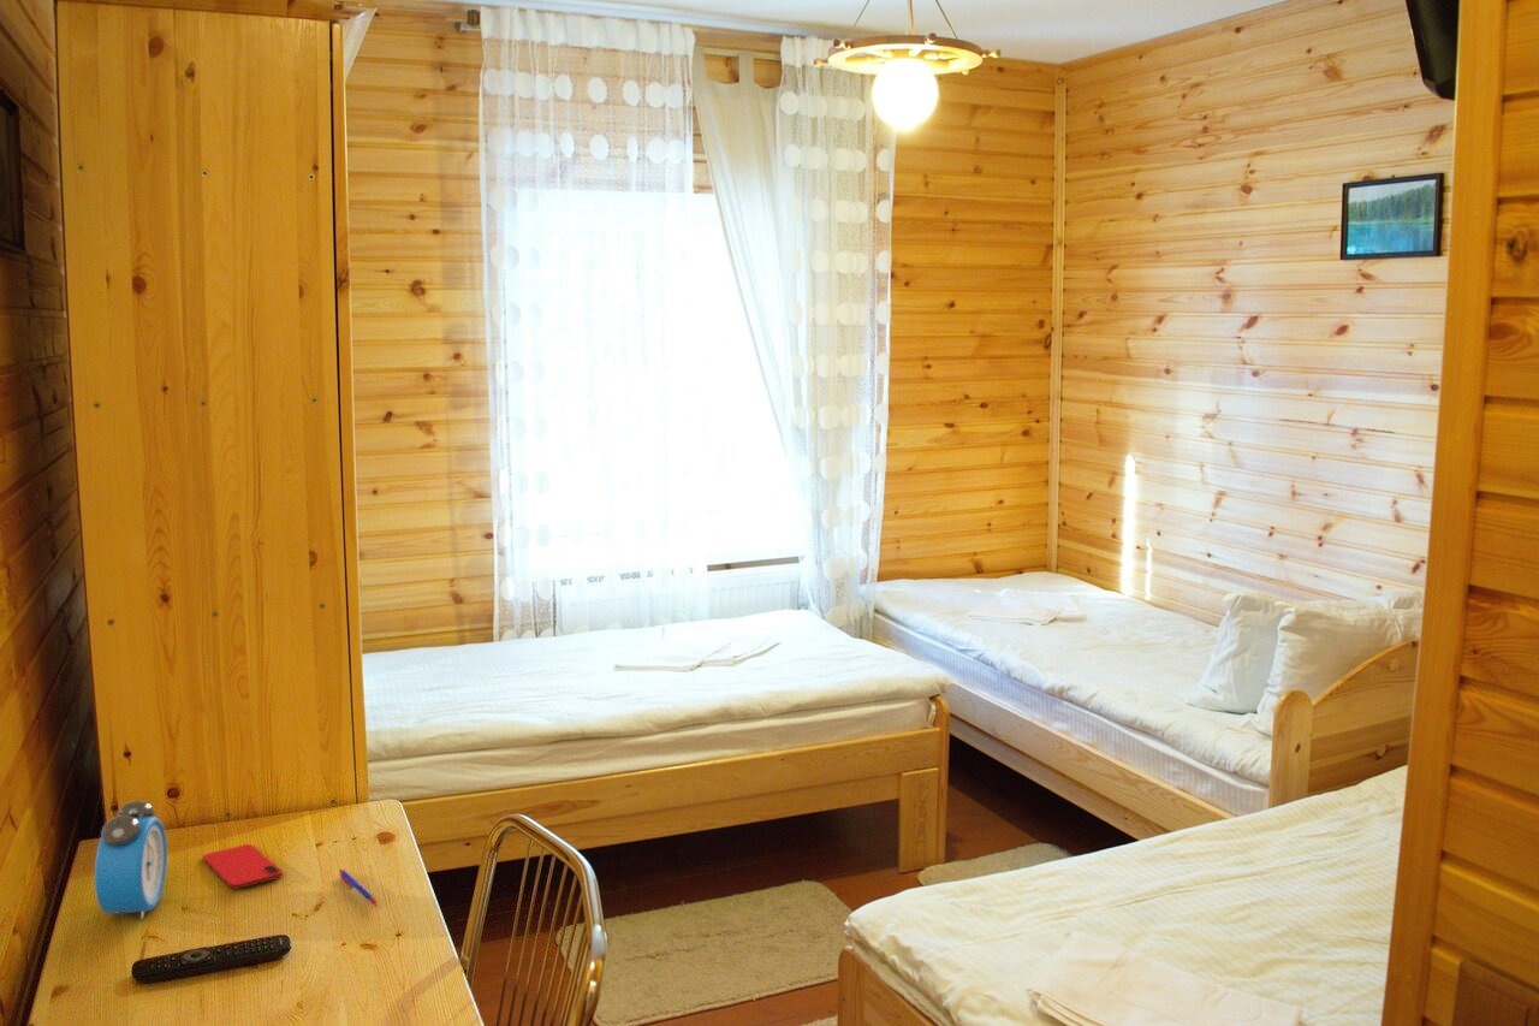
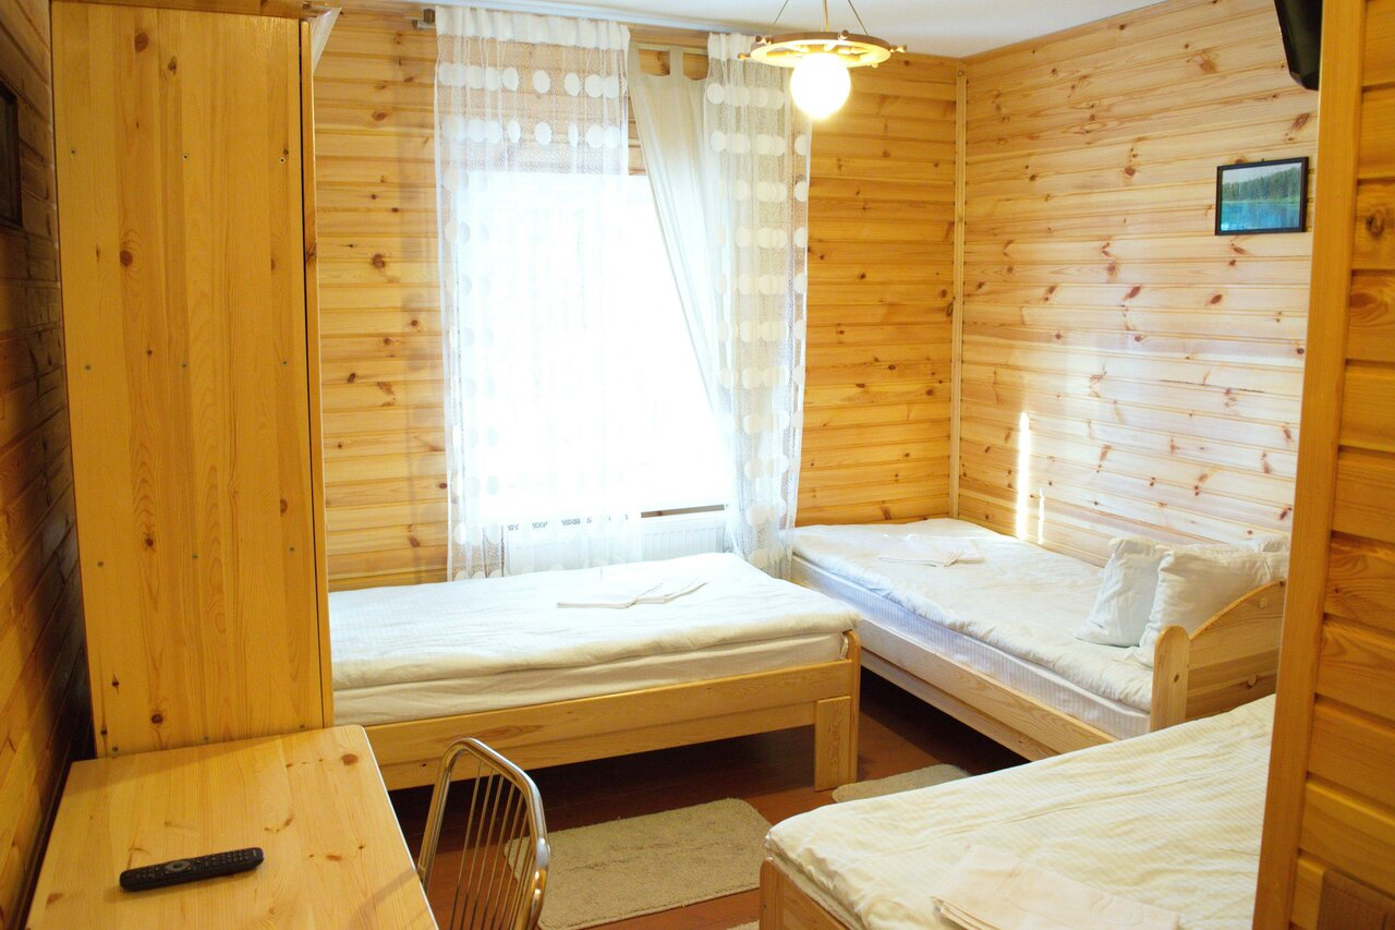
- smartphone (242, 865)
- pen (358, 886)
- alarm clock (131, 859)
